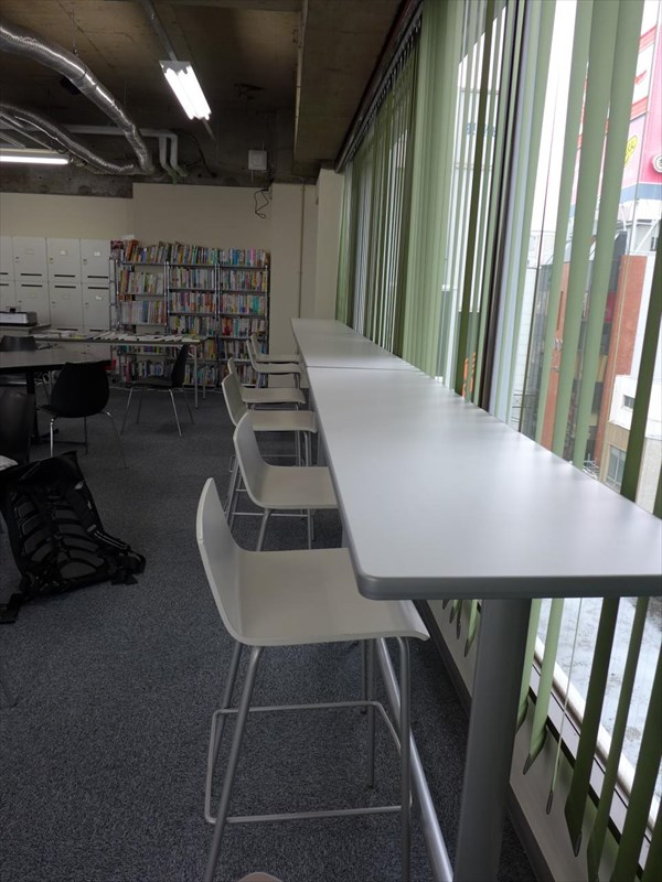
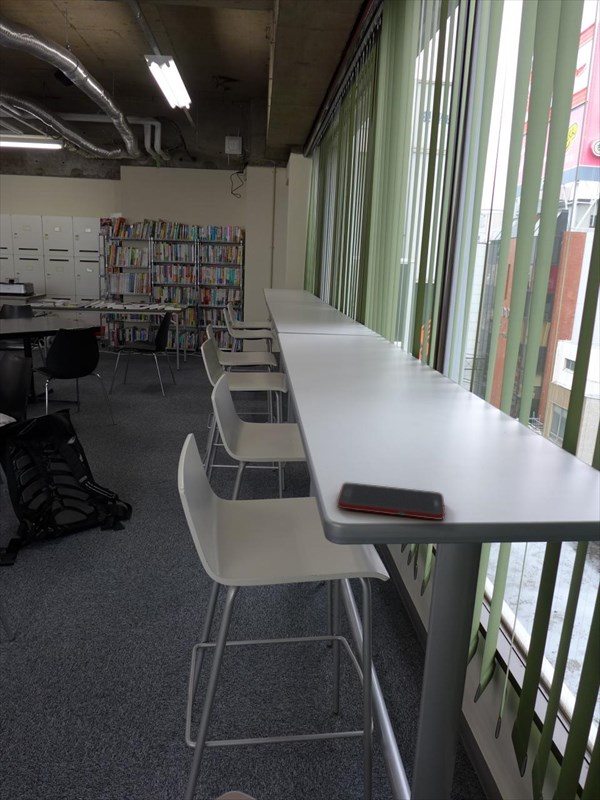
+ cell phone (390, 500)
